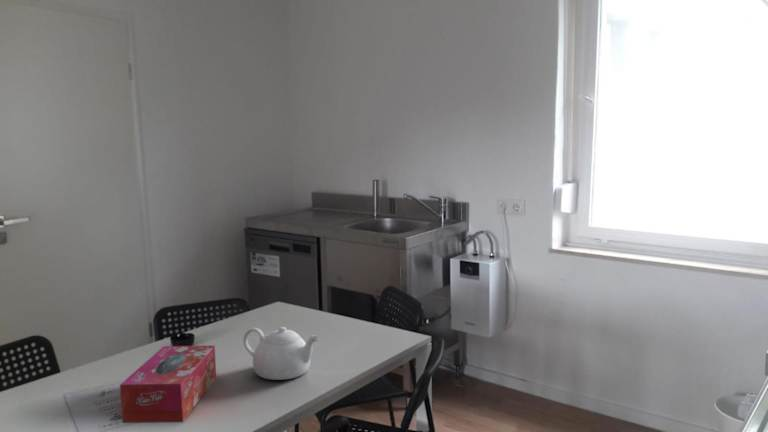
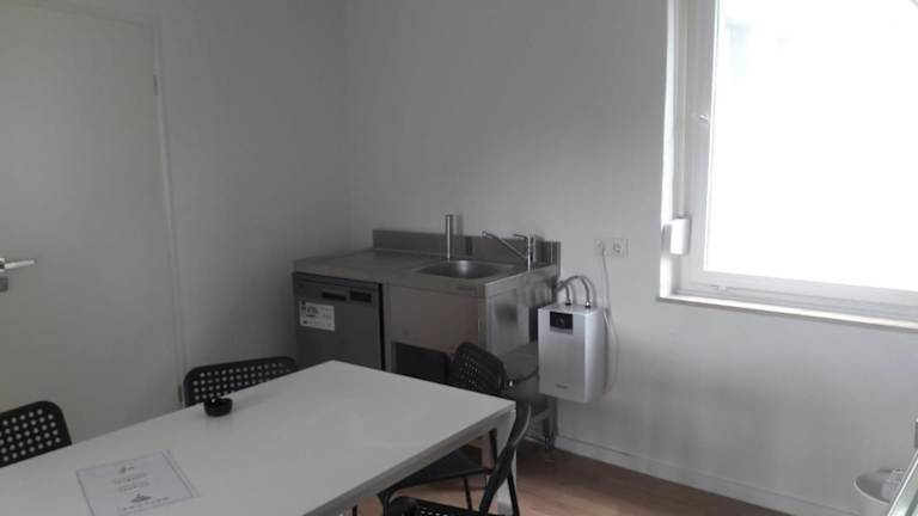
- tissue box (172, 380)
- teapot (280, 349)
